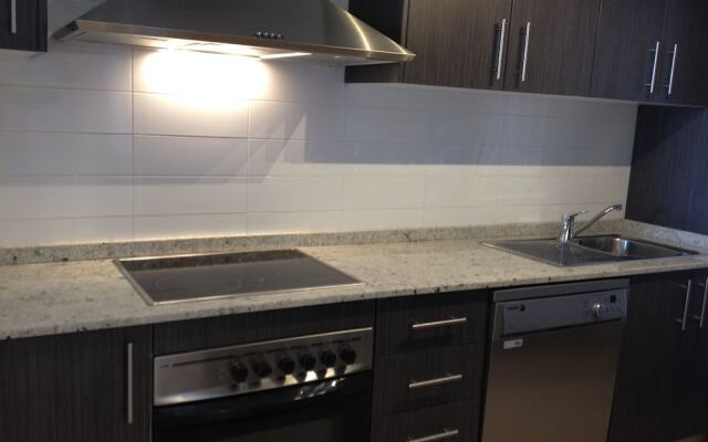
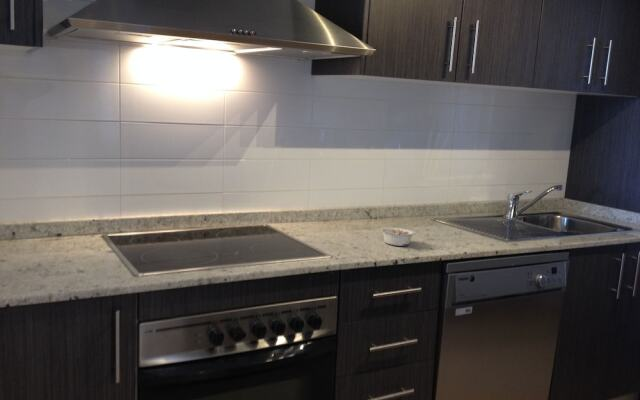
+ legume (398, 236)
